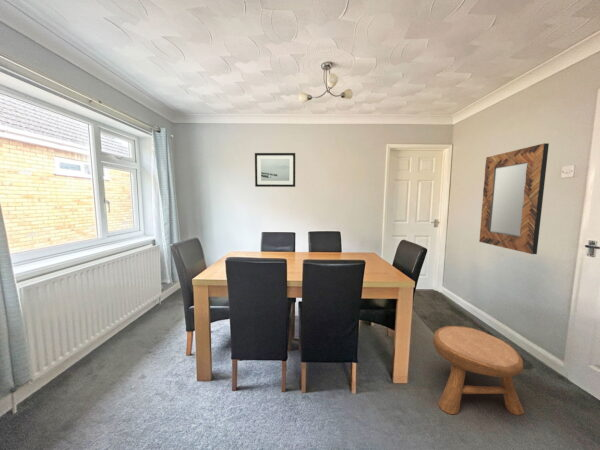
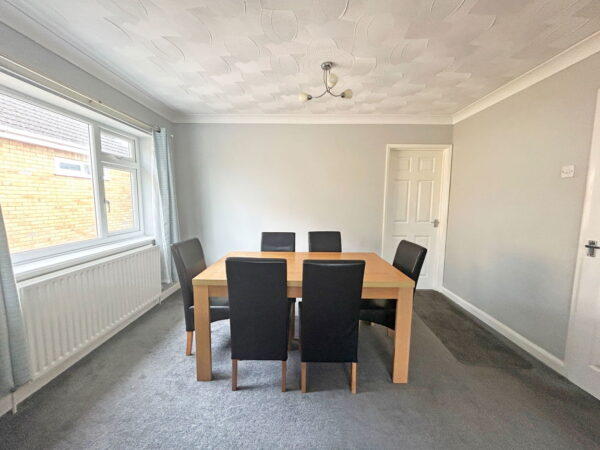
- stool (469, 370)
- home mirror (508, 200)
- wall art (275, 170)
